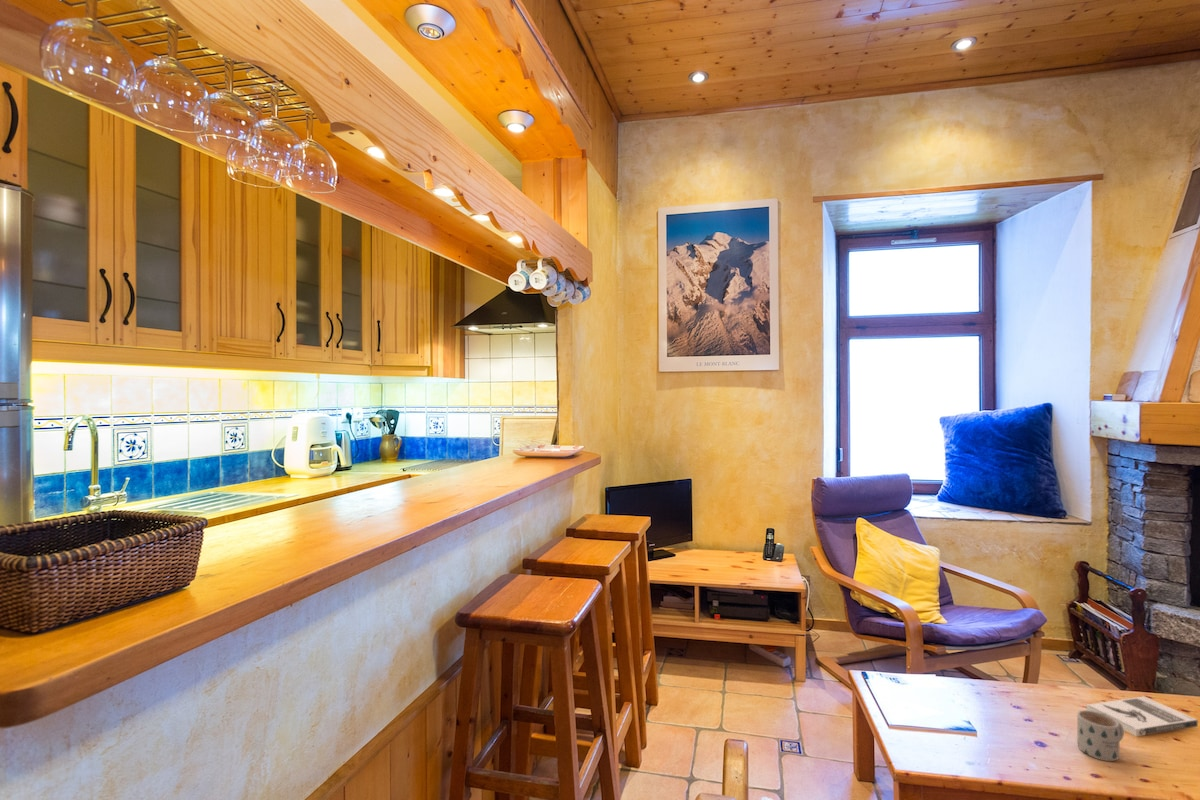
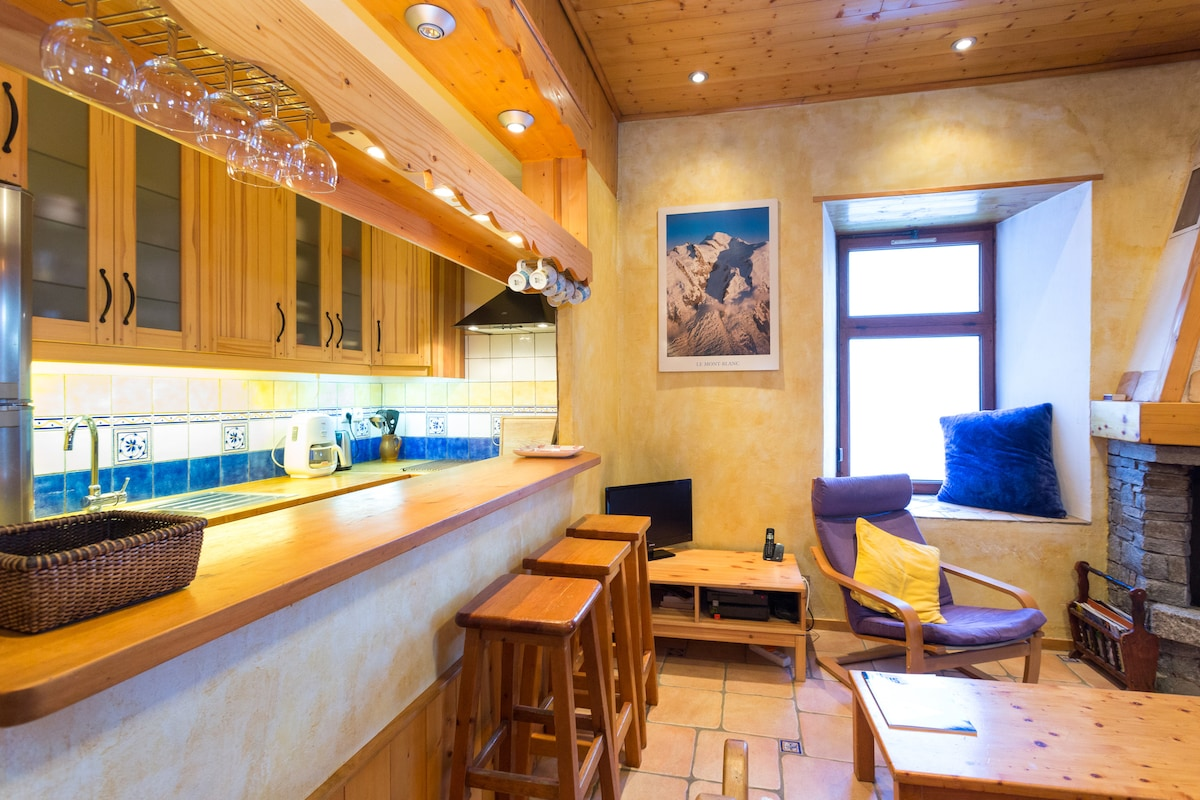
- book (1140, 715)
- mug (1103, 734)
